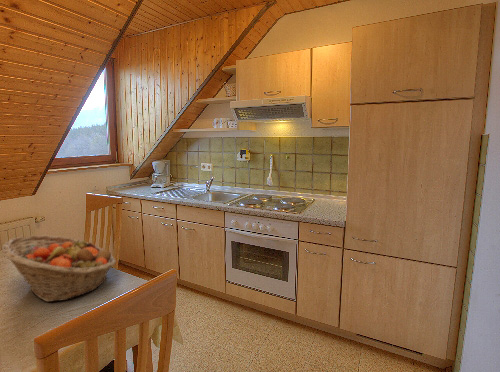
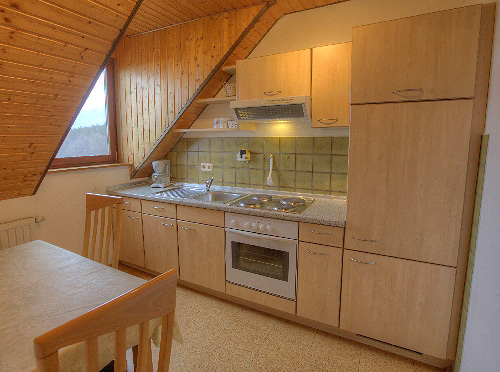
- fruit basket (63, 260)
